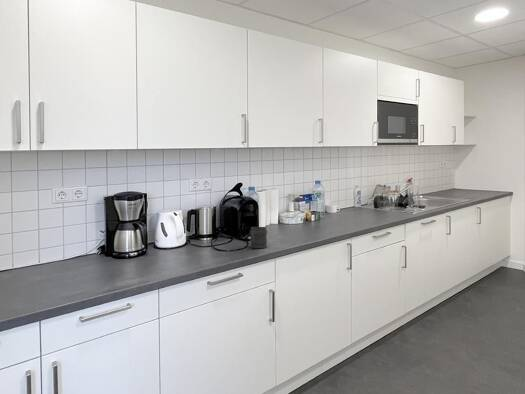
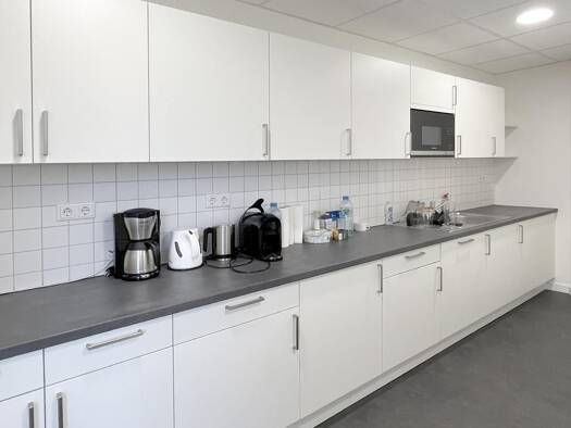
- mug (256, 237)
